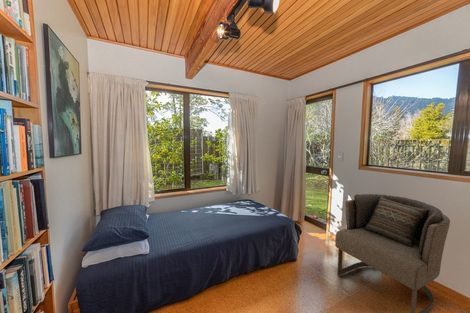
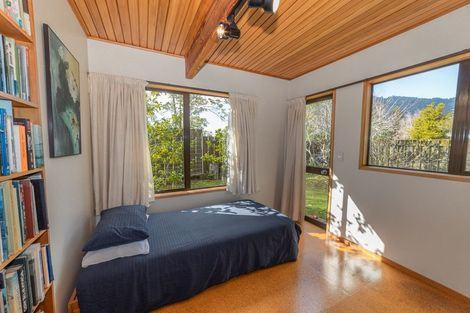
- armchair (391, 244)
